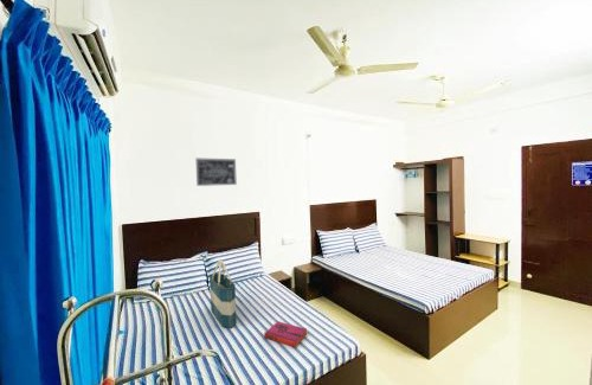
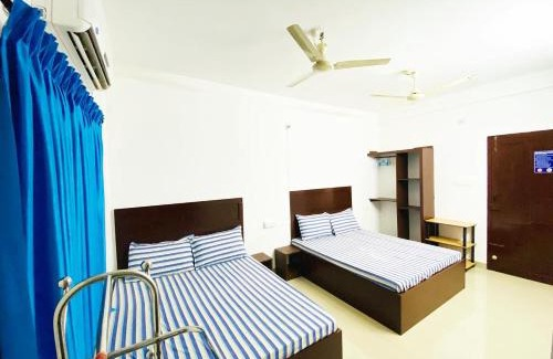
- wall art (217, 172)
- hardback book (285, 333)
- tote bag (221, 288)
